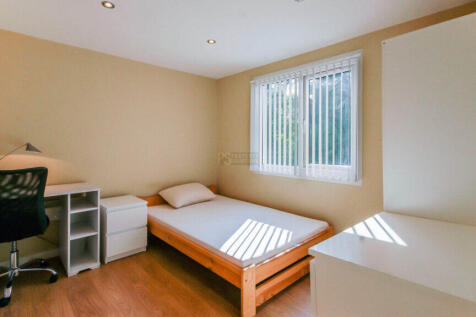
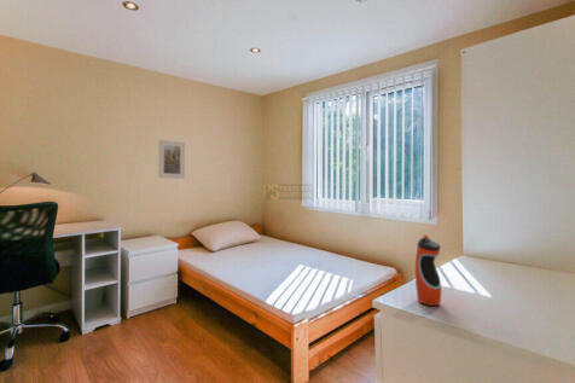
+ water bottle (428, 268)
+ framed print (172, 159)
